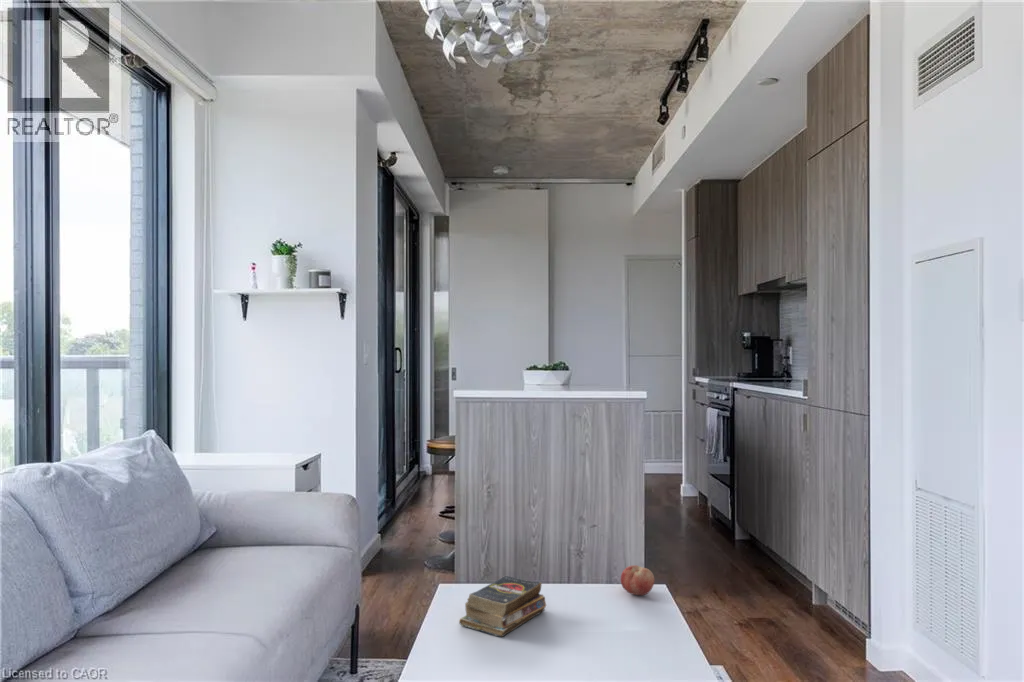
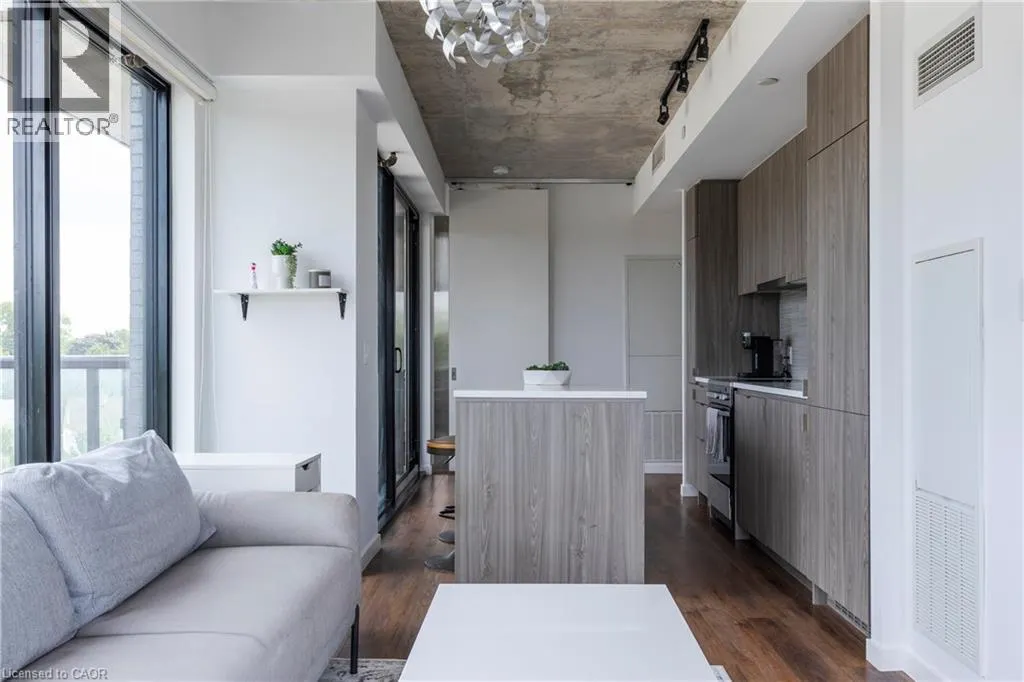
- books (503, 602)
- fruit (637, 580)
